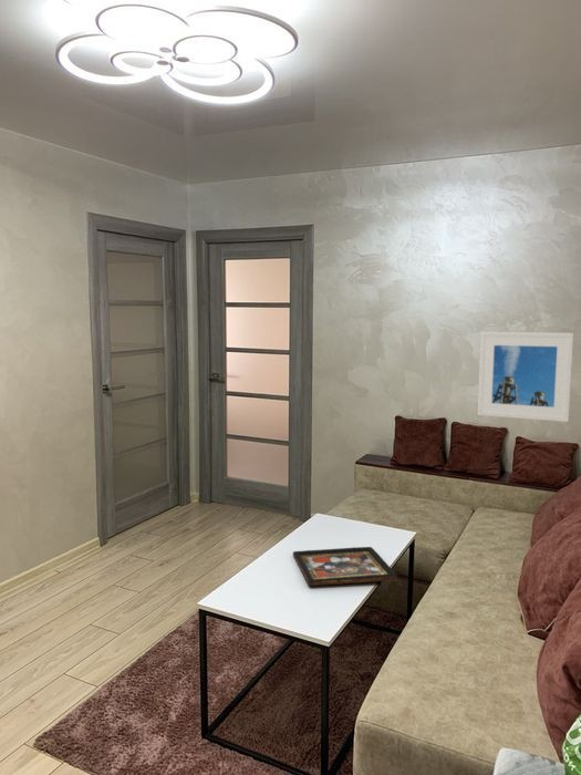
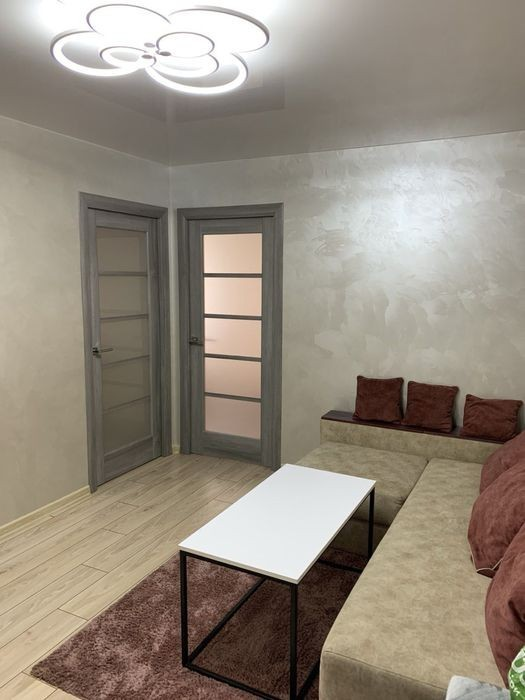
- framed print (523, 375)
- decorative tray (342, 565)
